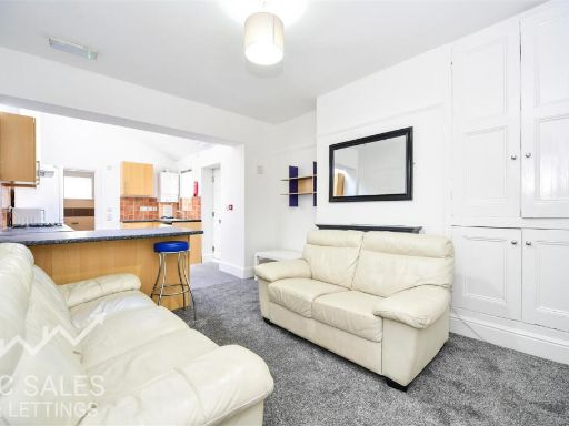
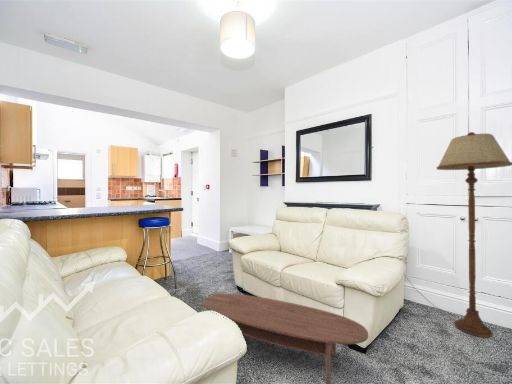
+ coffee table (275, 332)
+ floor lamp (471, 230)
